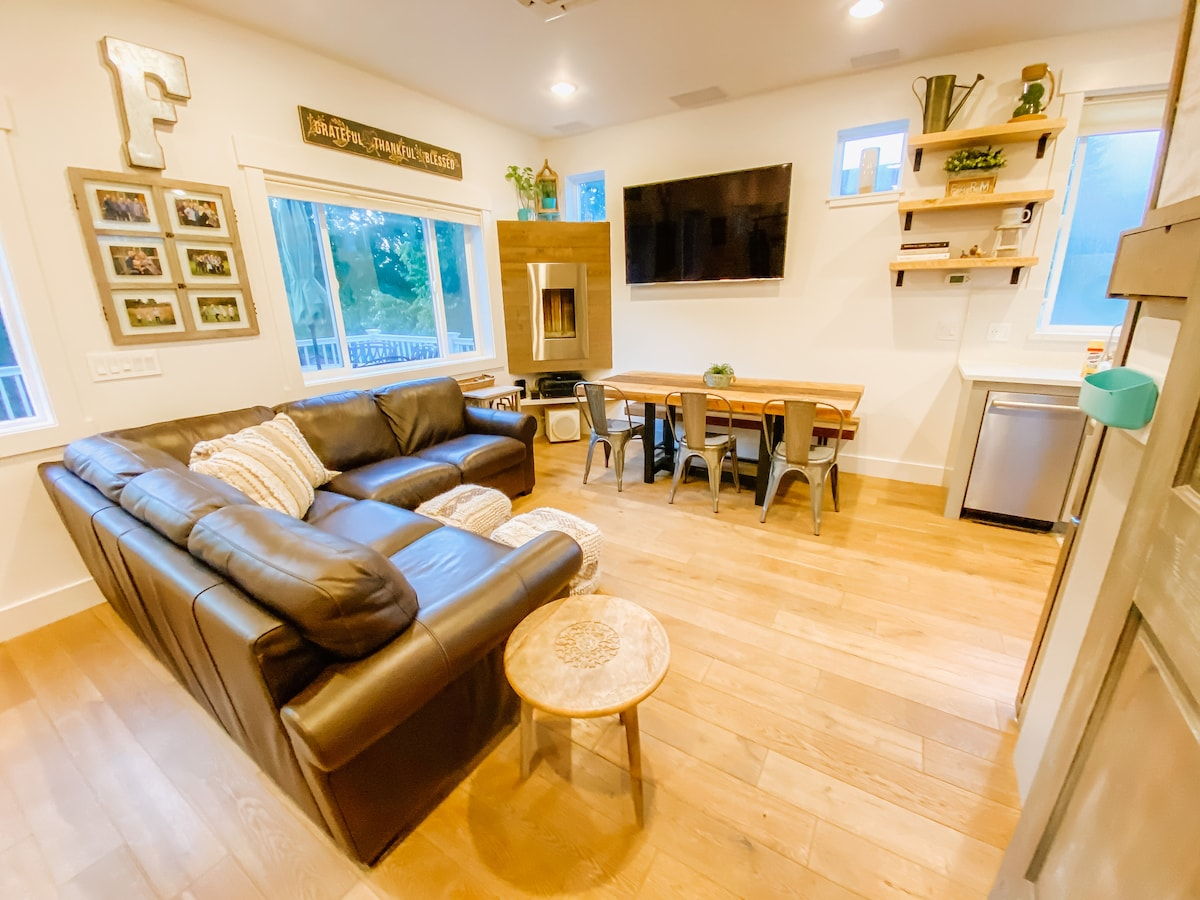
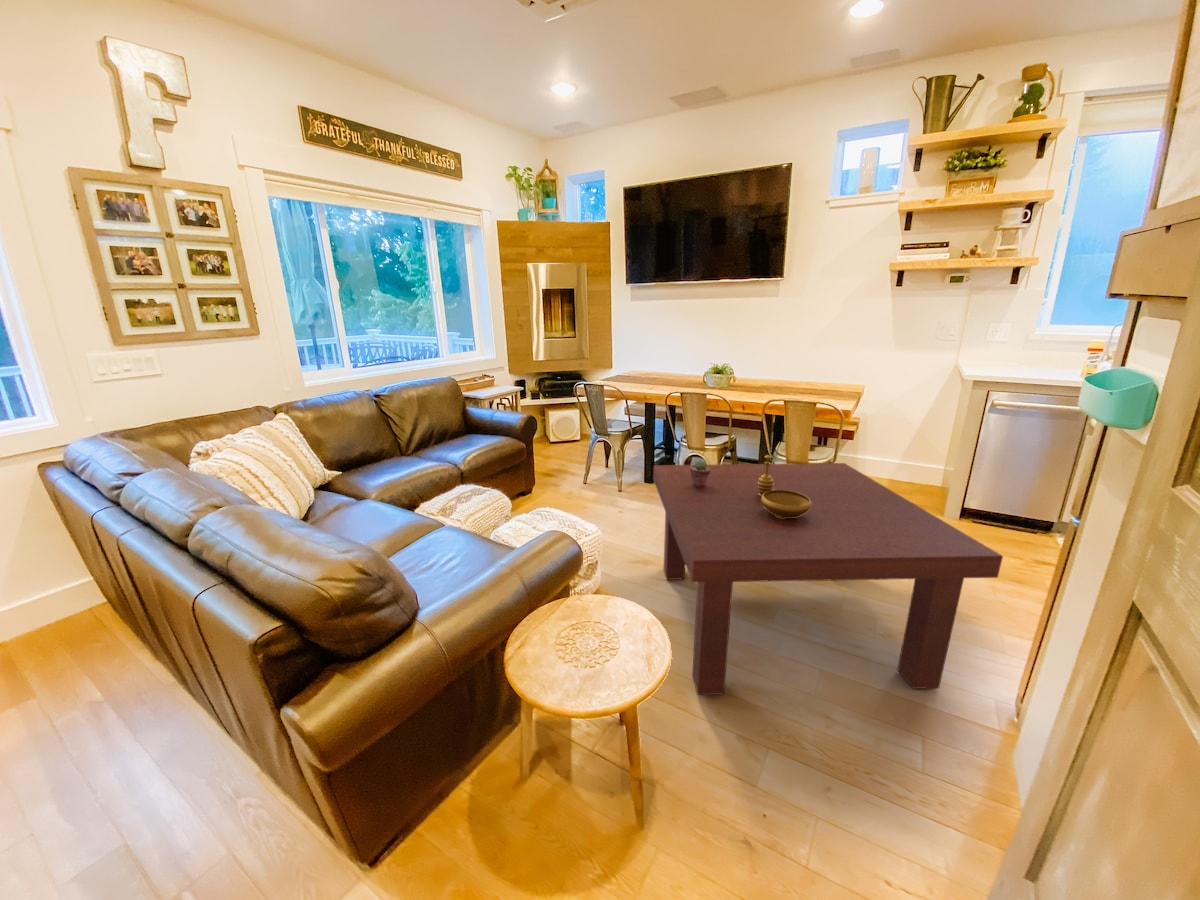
+ potted succulent (699, 472)
+ coffee table (780, 561)
+ decorative bowl (779, 490)
